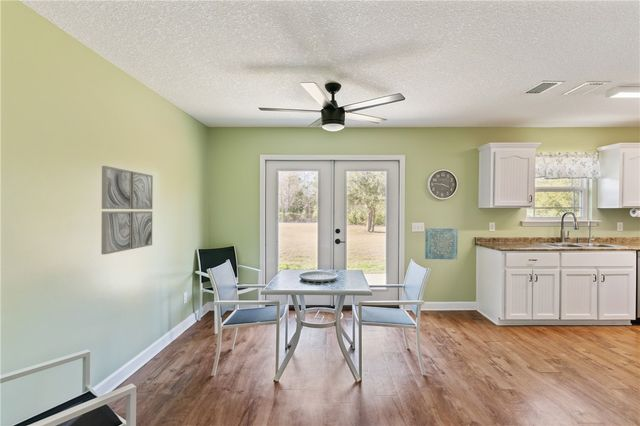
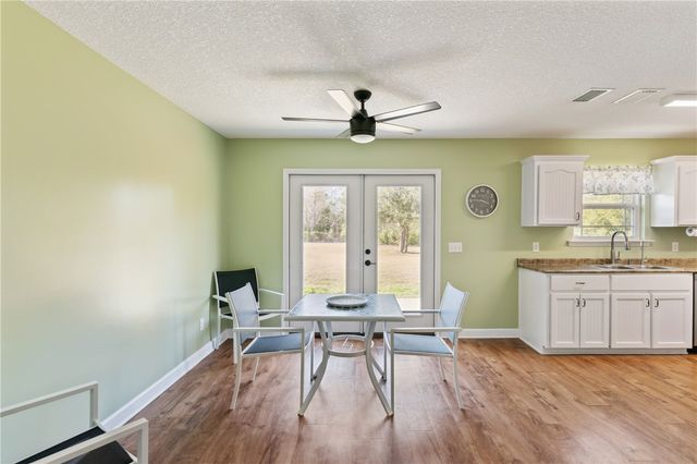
- wall art (441, 243)
- wall art (130, 211)
